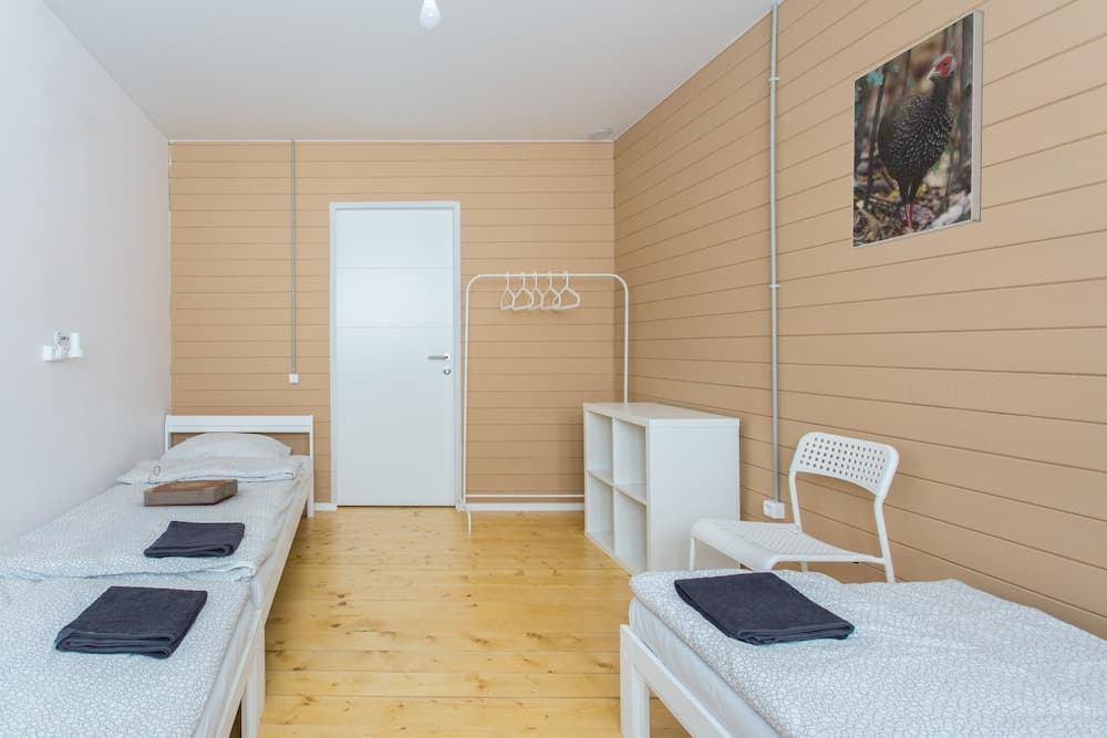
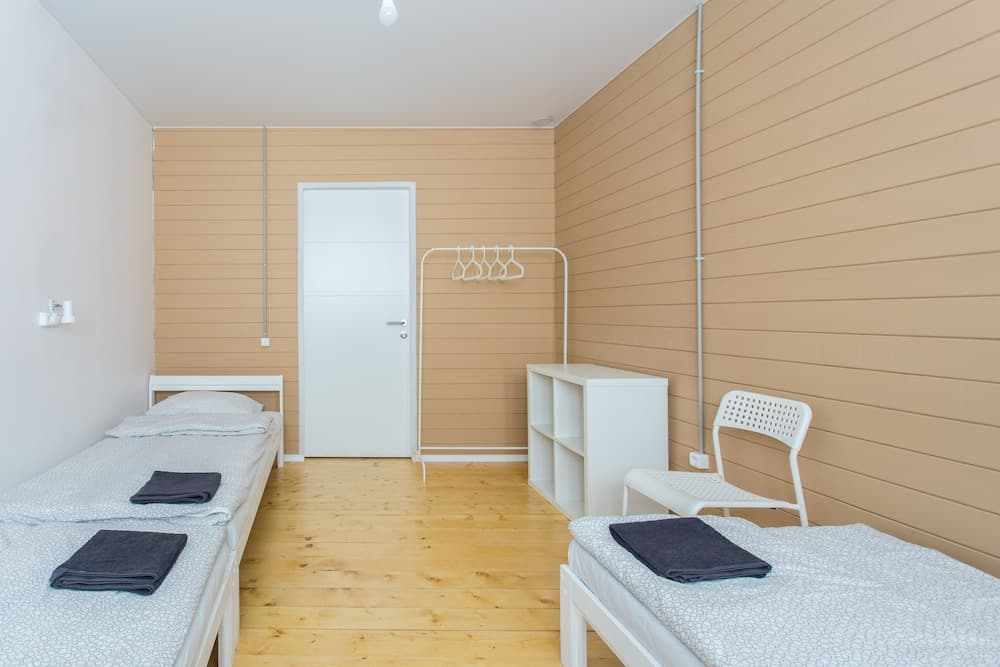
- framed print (910, 143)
- book (193, 481)
